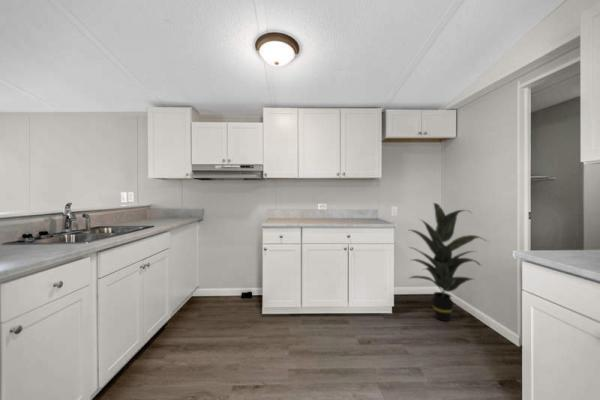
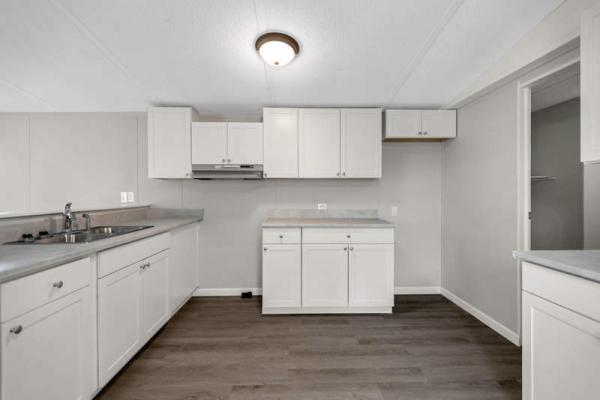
- indoor plant (442, 259)
